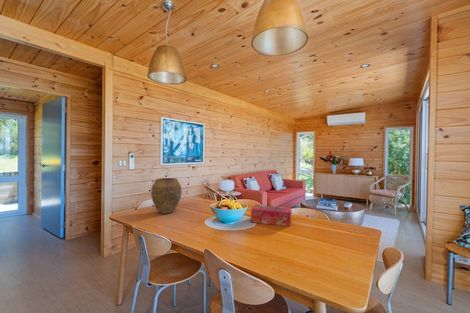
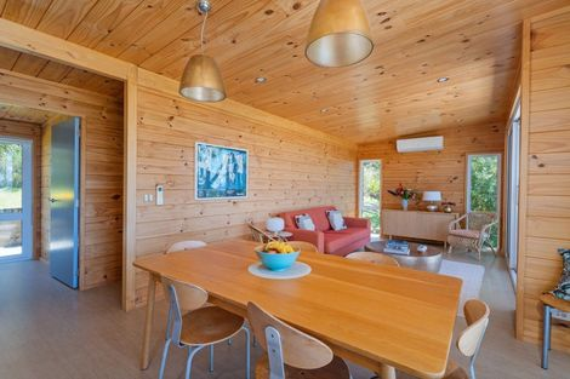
- vase (166, 195)
- tissue box (271, 214)
